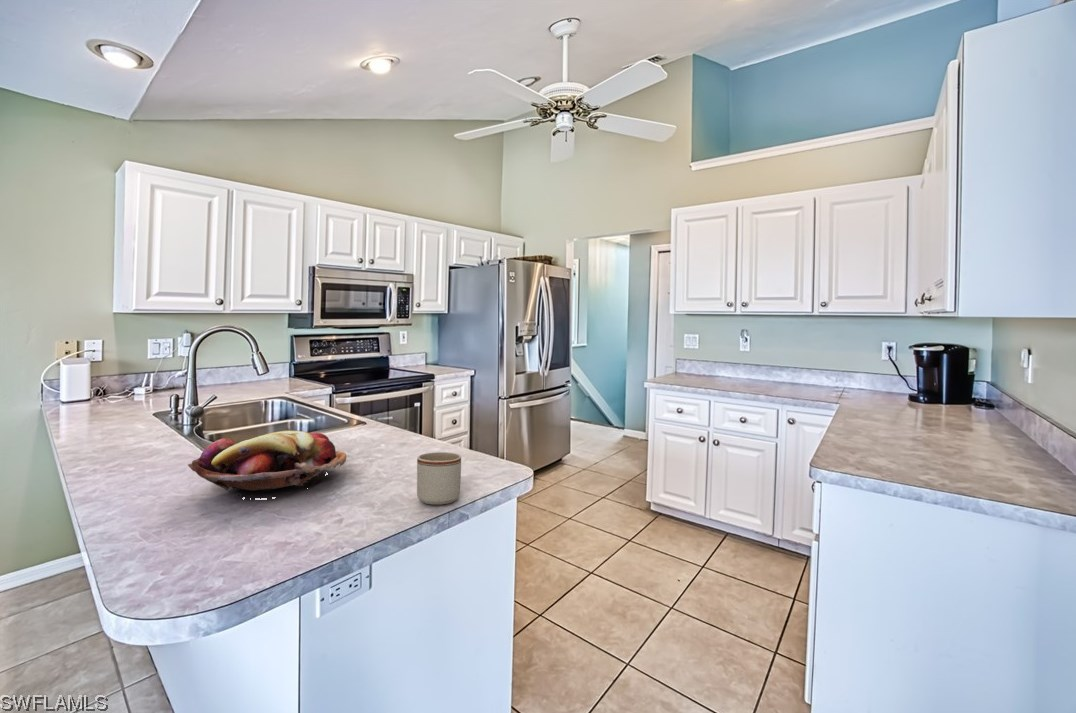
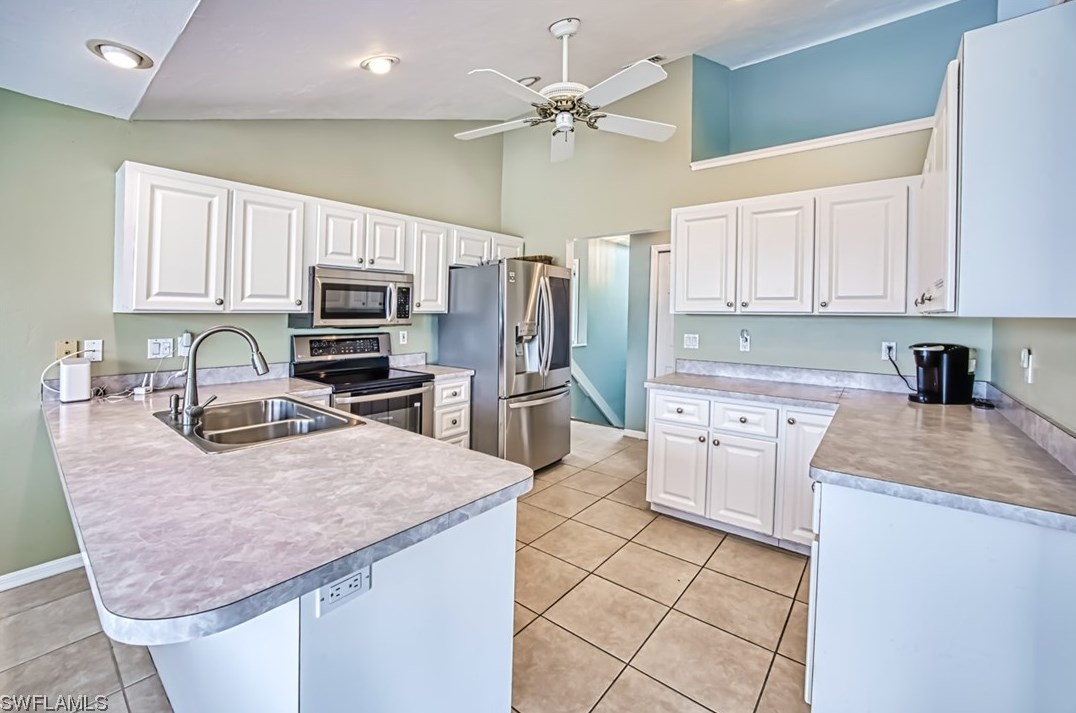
- fruit basket (277, 458)
- mug (440, 476)
